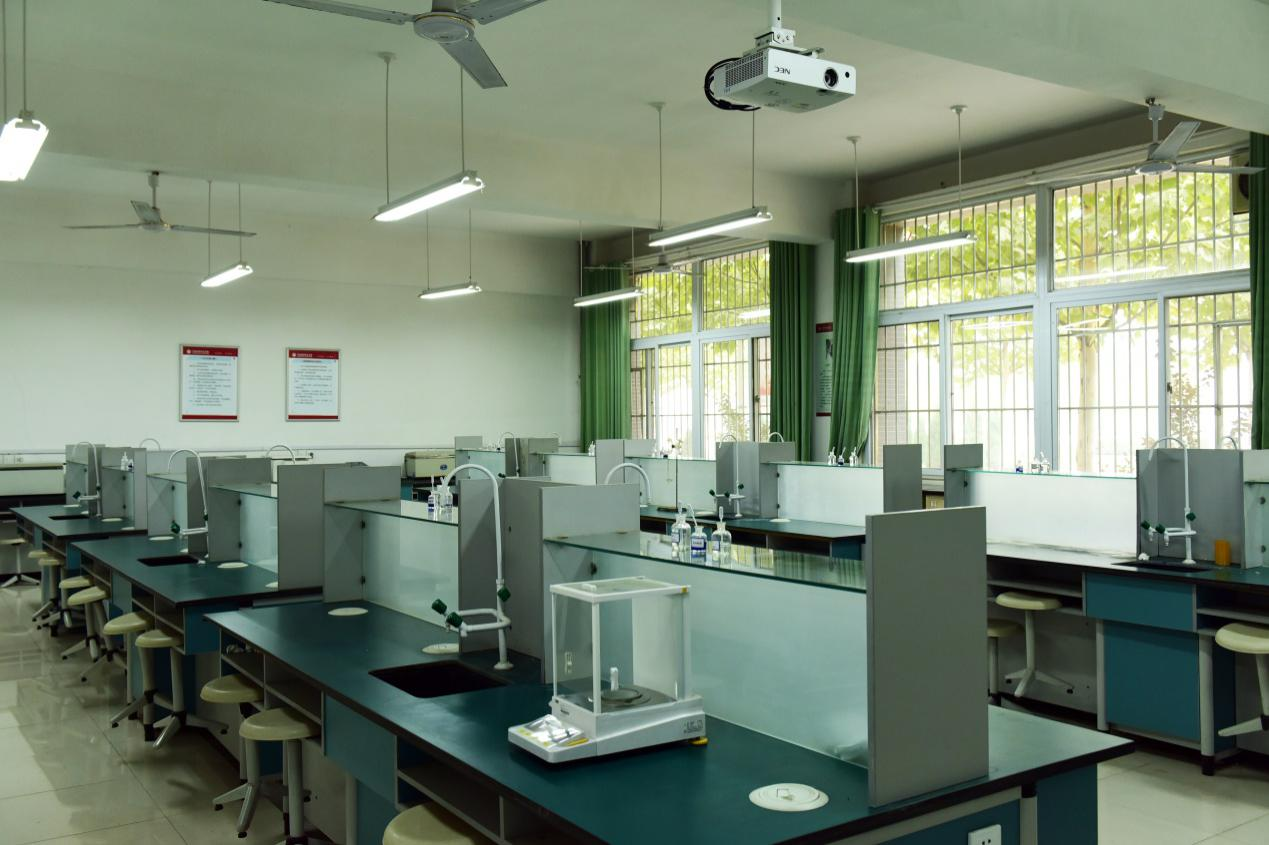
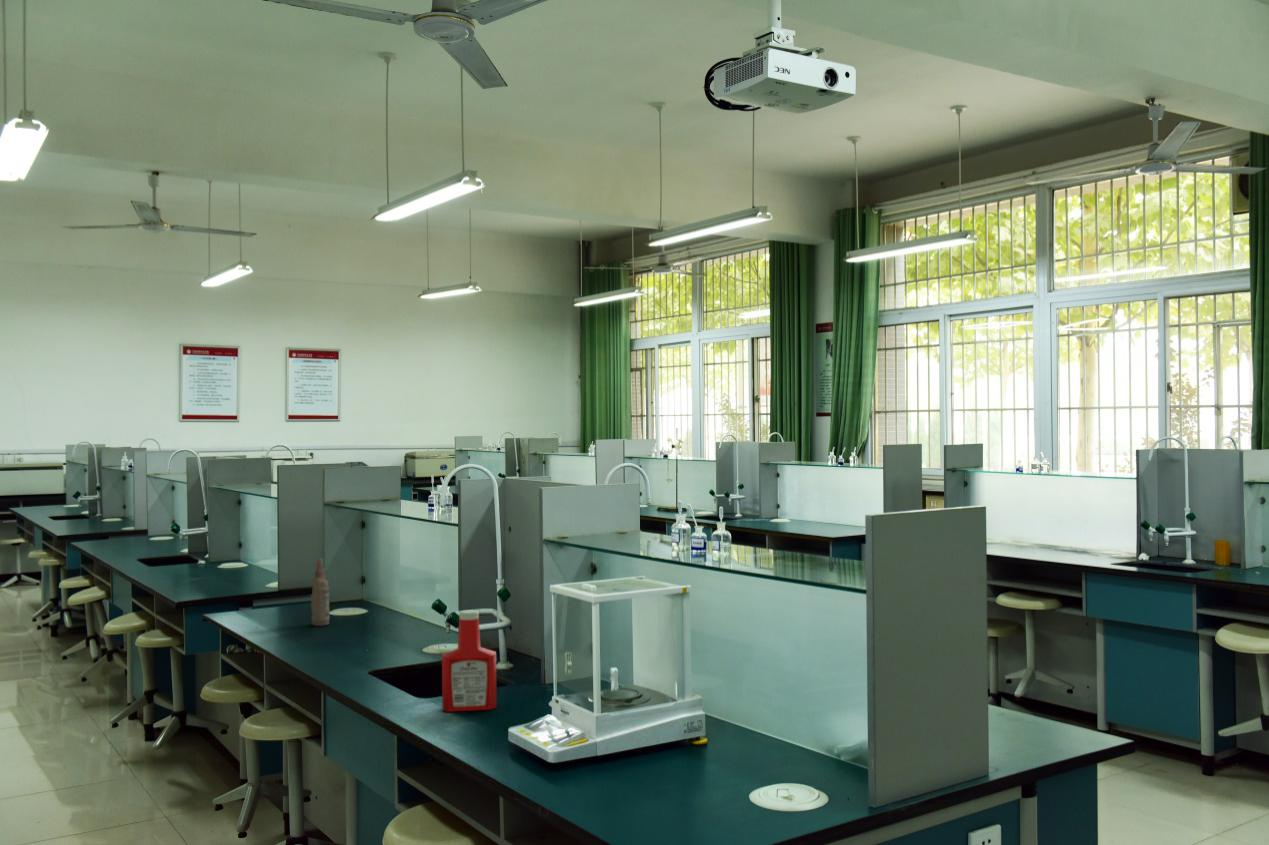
+ soap bottle (469, 659)
+ bottle (320, 591)
